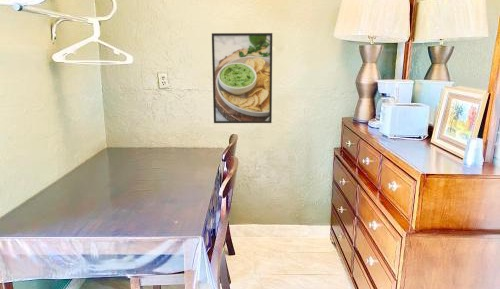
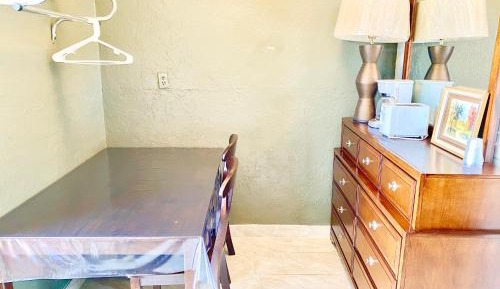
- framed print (242, 79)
